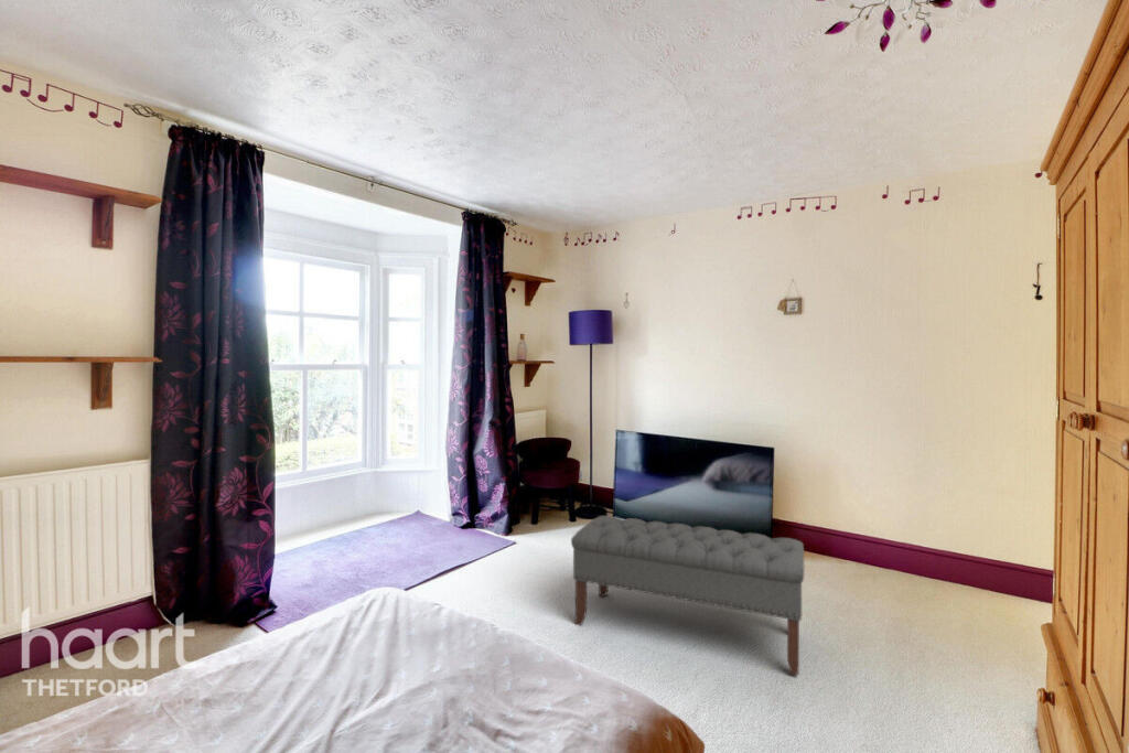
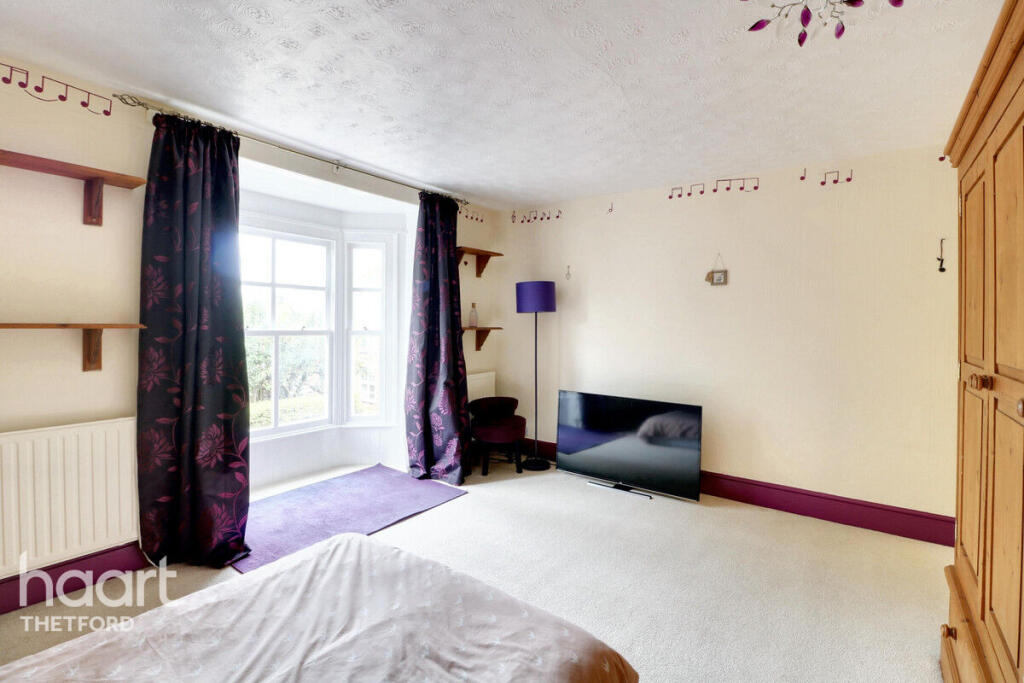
- bench (685, 581)
